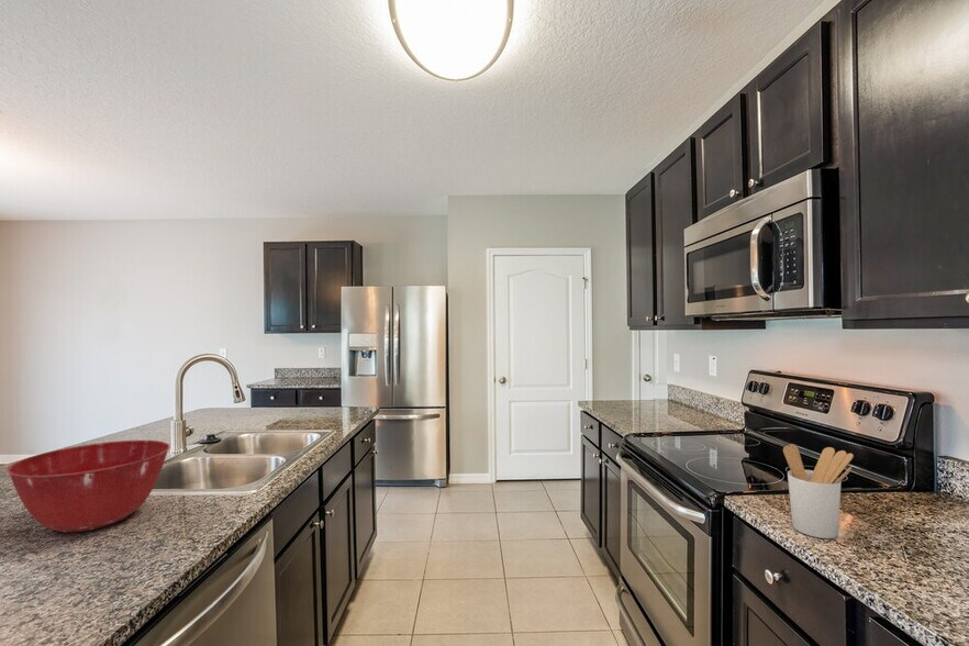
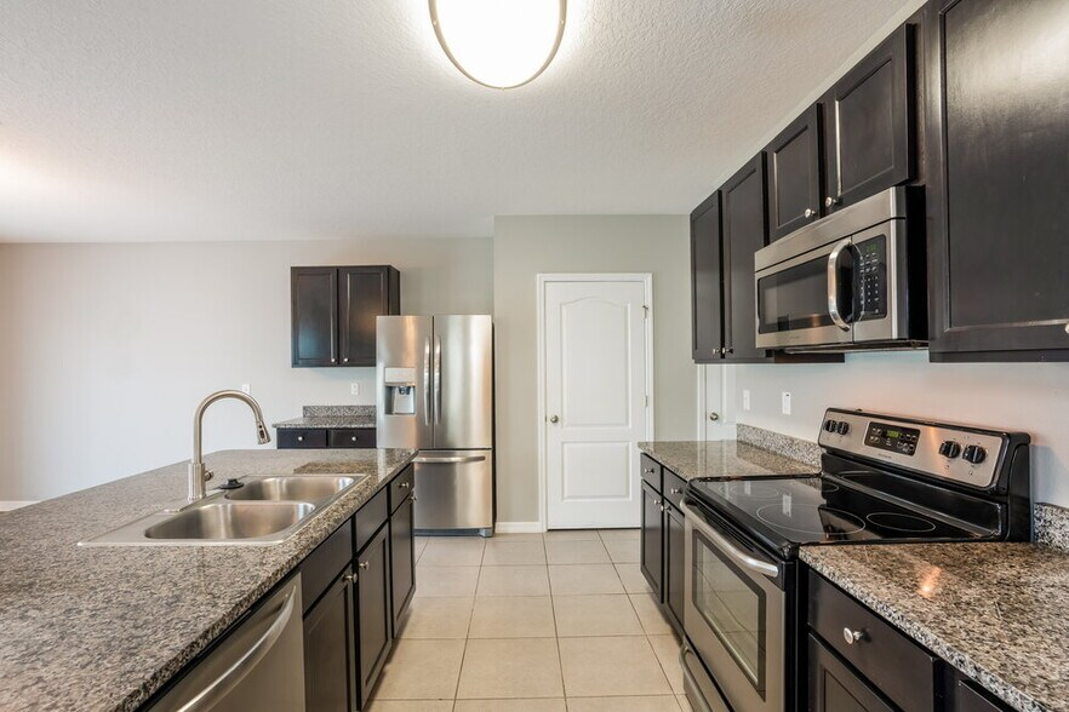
- utensil holder (821, 488)
- mixing bowl (96, 487)
